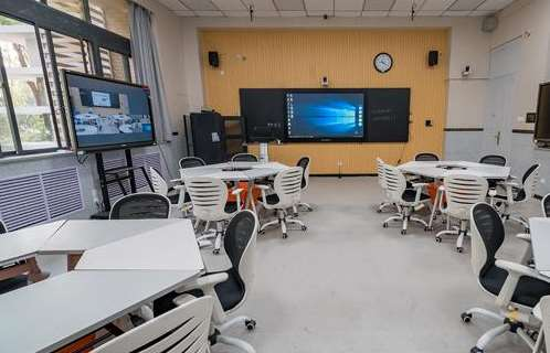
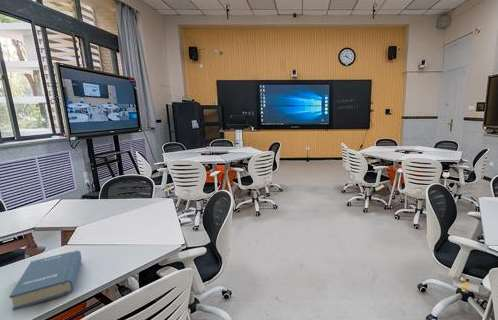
+ hardback book (51, 275)
